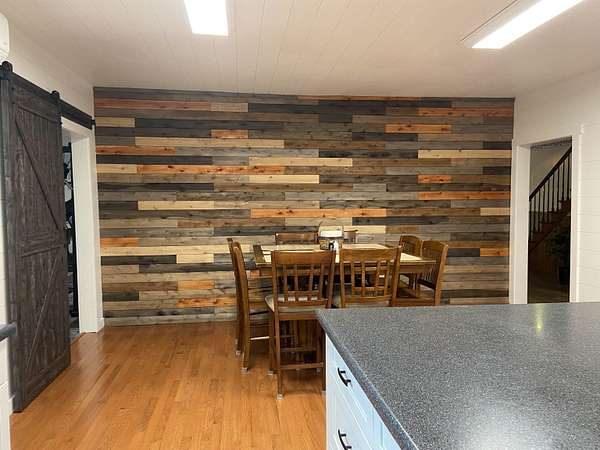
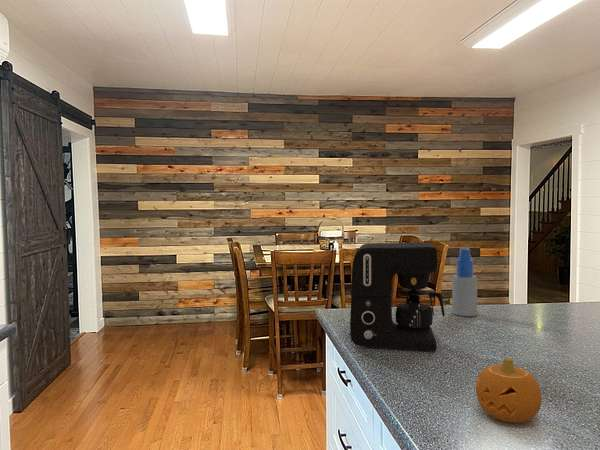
+ spray bottle (464, 281)
+ coffee maker (400, 292)
+ fruit (507, 386)
